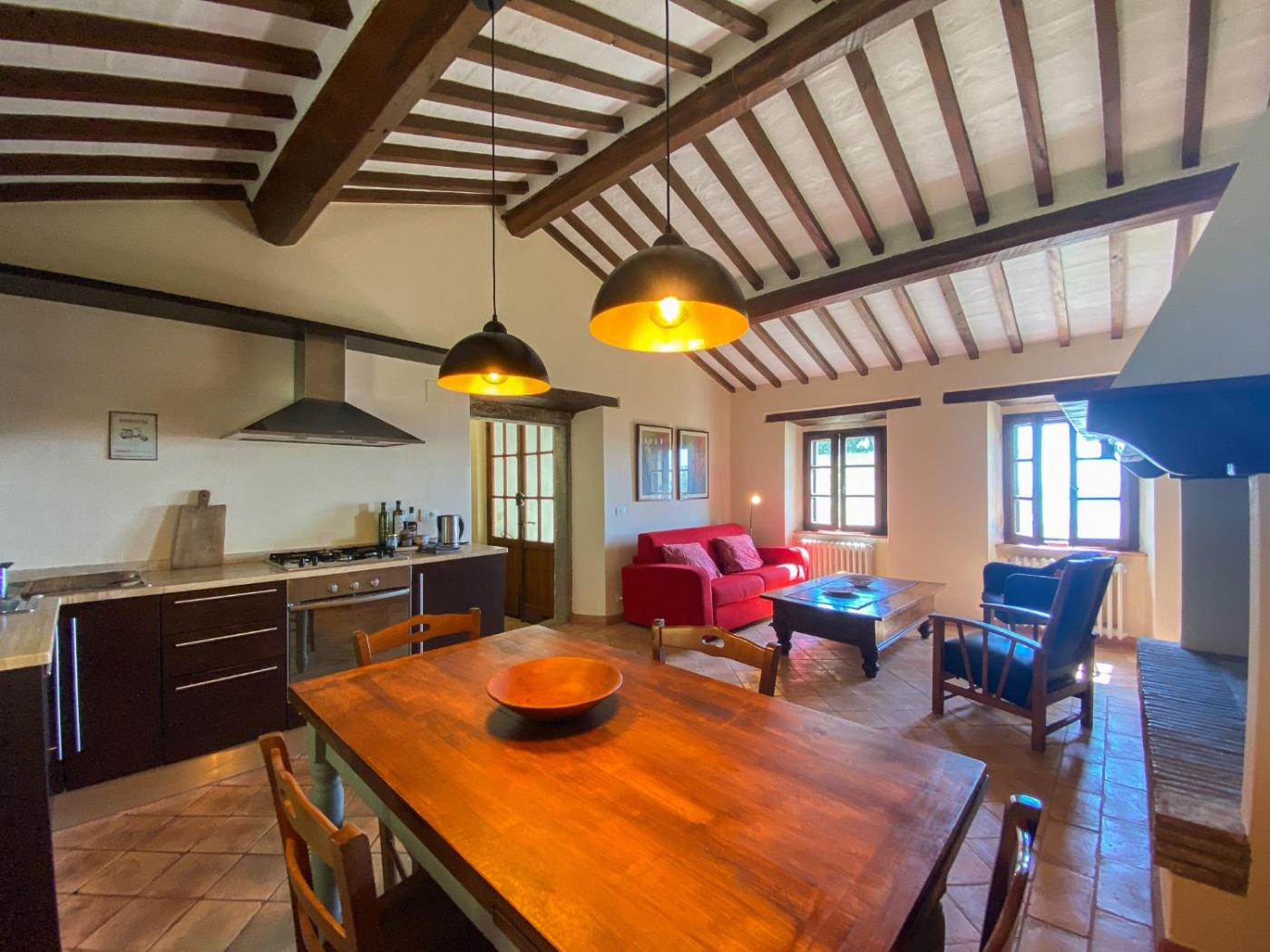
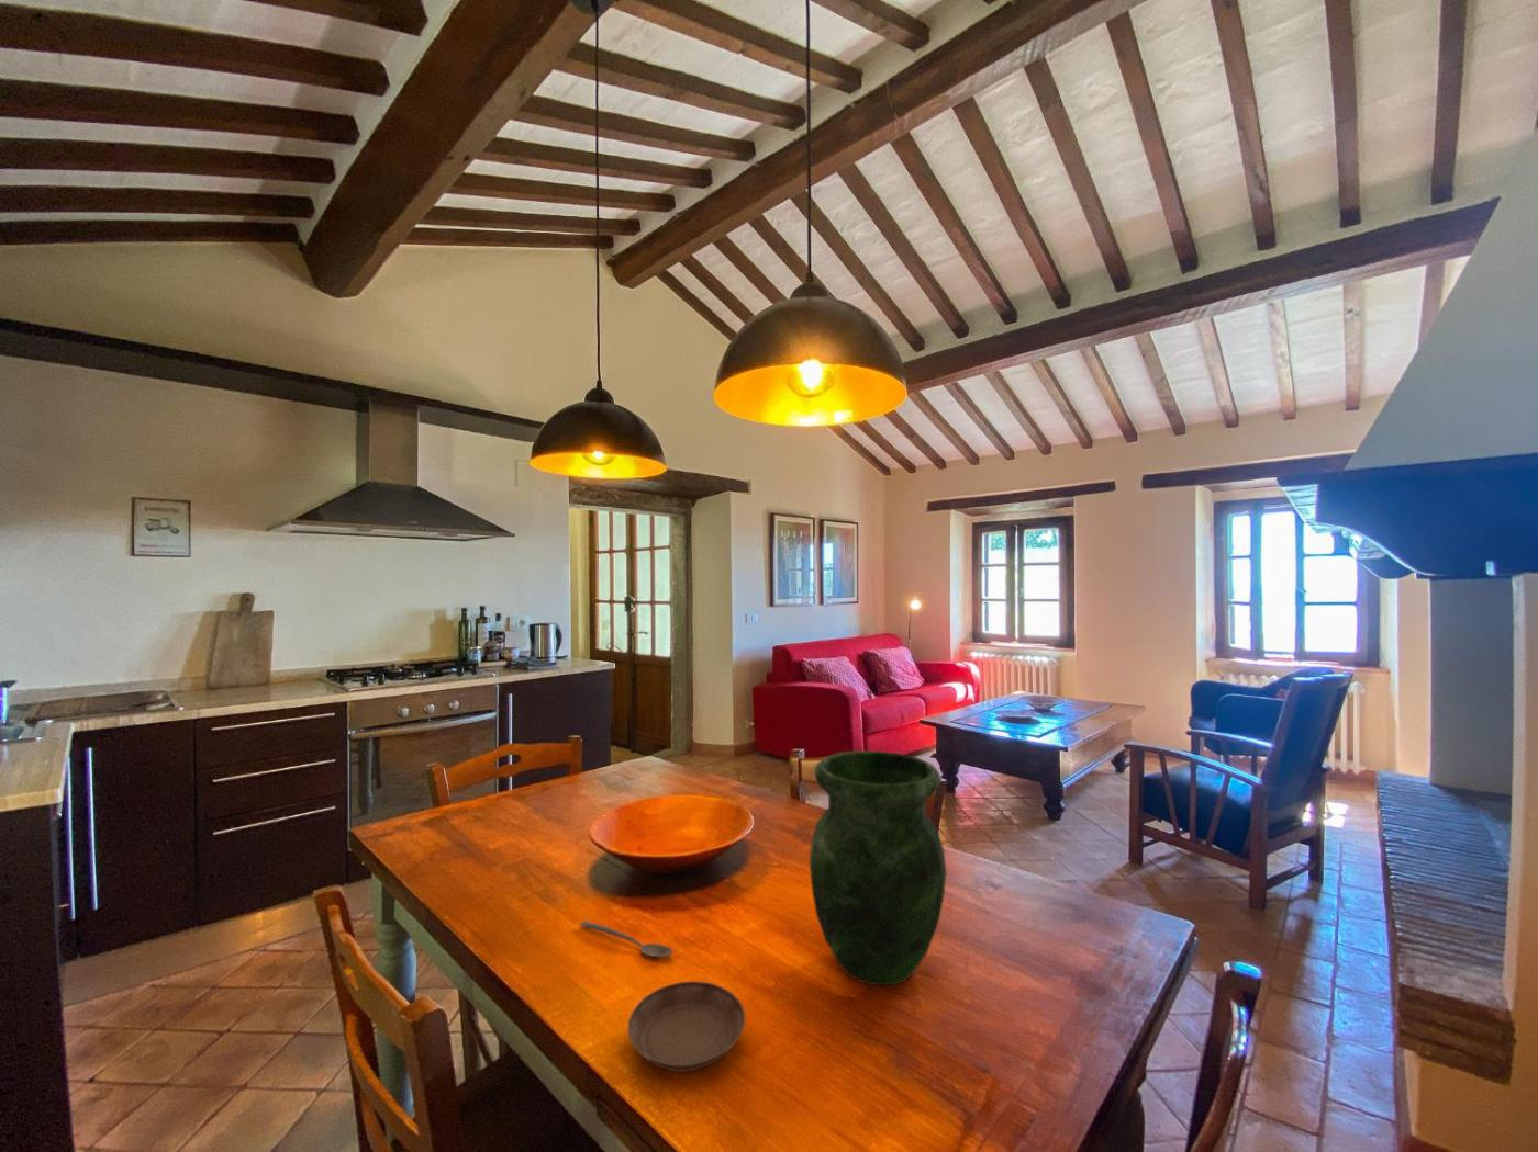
+ spoon (624, 937)
+ saucer (687, 1029)
+ vase (876, 864)
